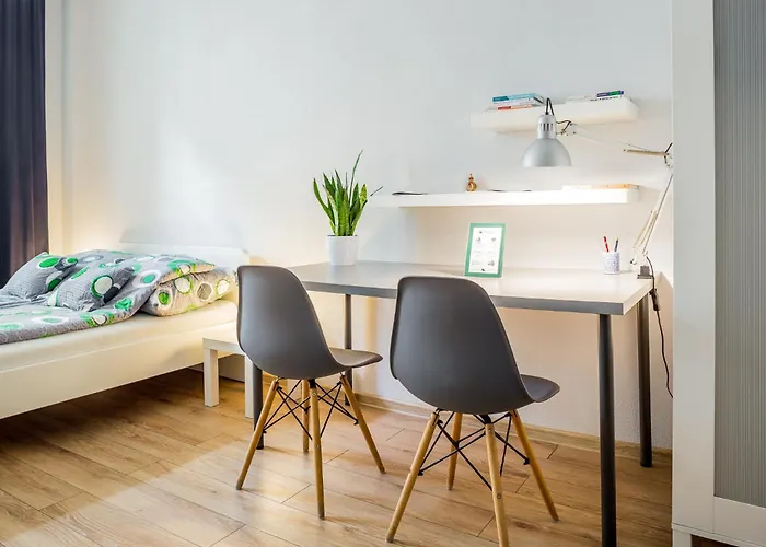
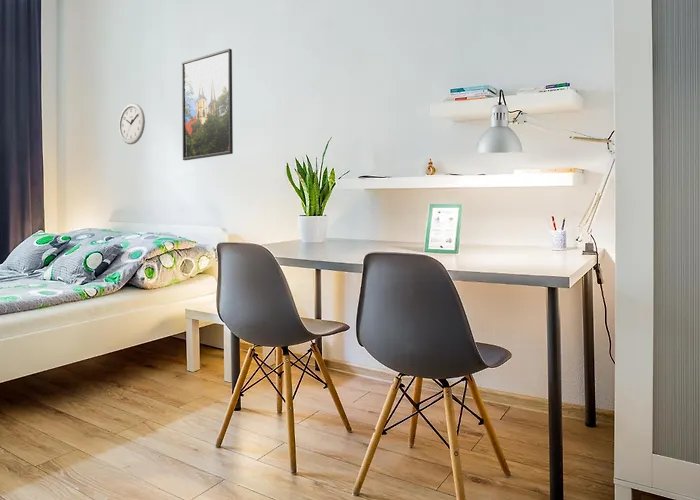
+ wall clock (131, 123)
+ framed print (206, 106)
